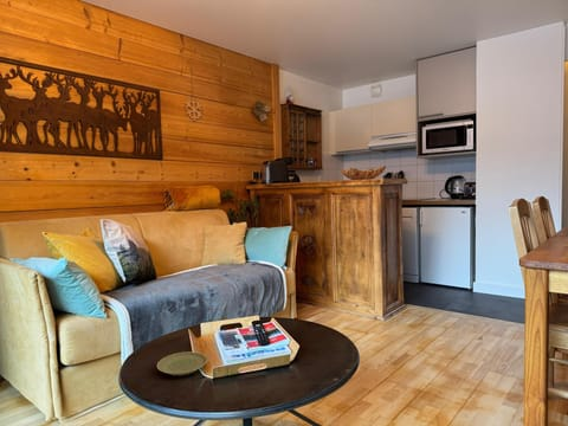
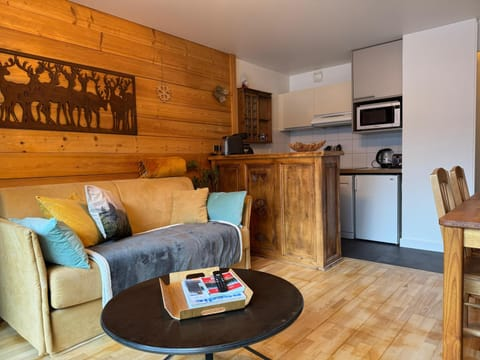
- plate (182, 364)
